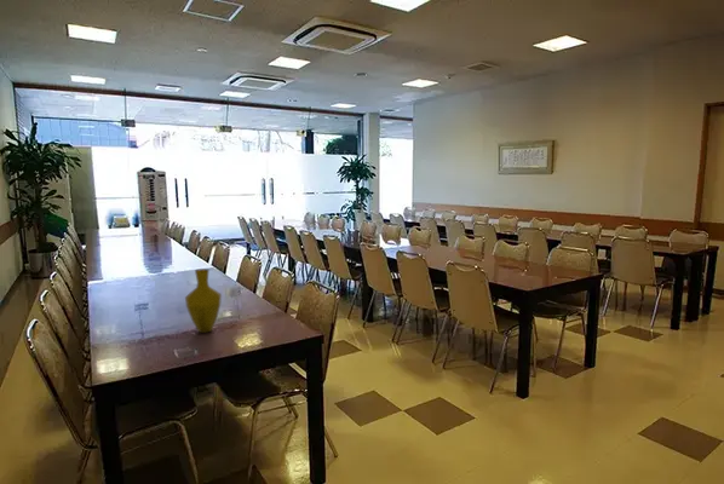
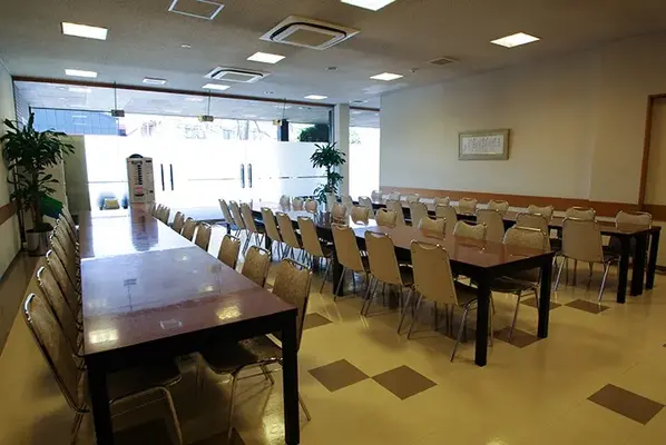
- vase (203, 300)
